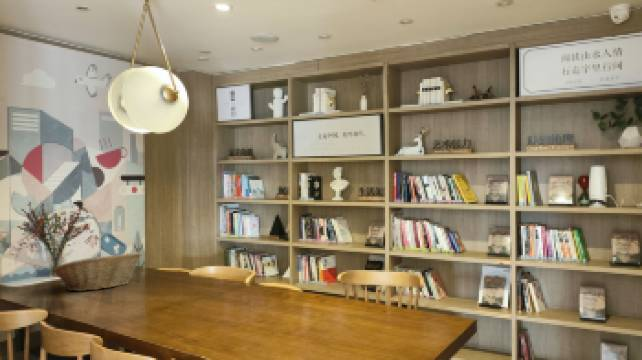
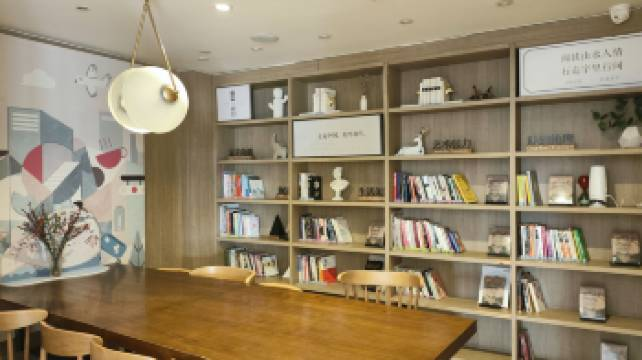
- fruit basket (99, 269)
